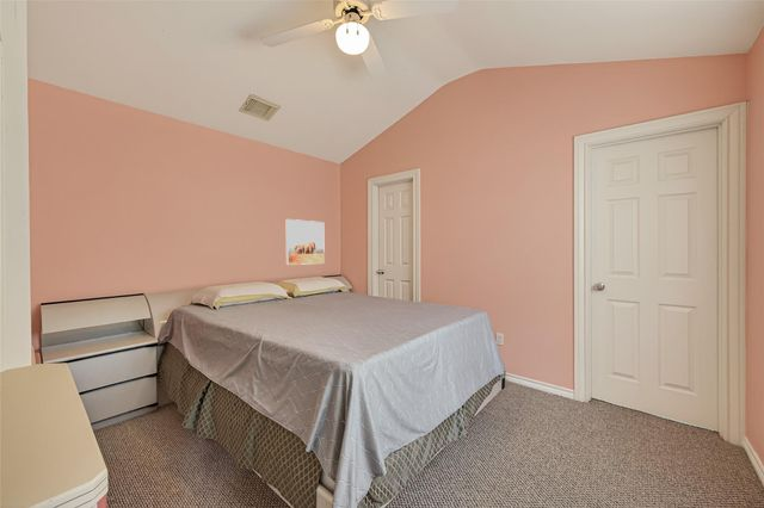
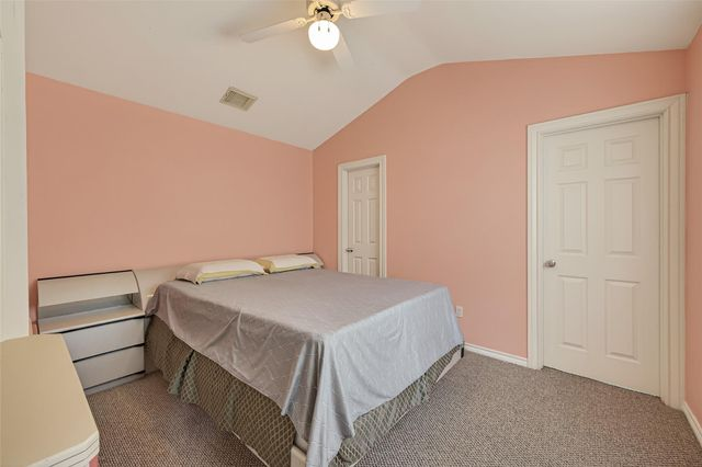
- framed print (306, 242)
